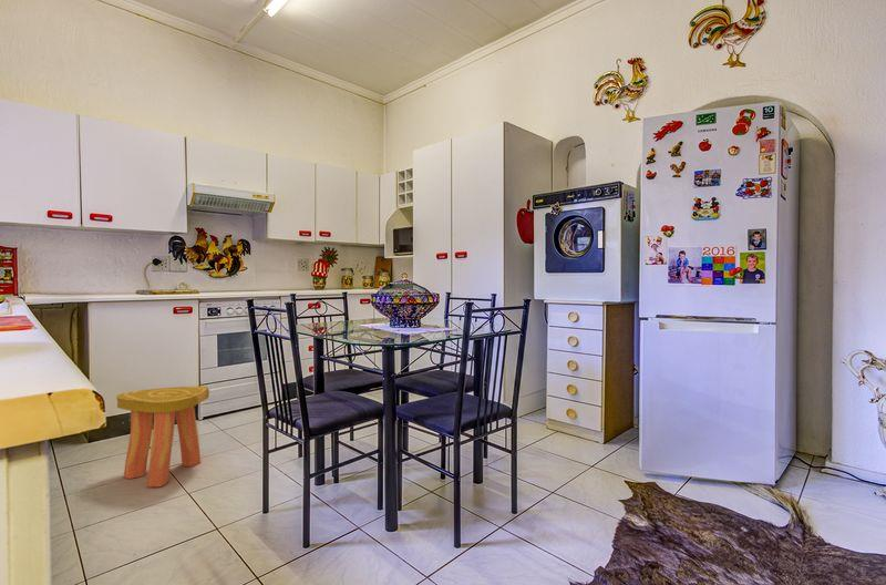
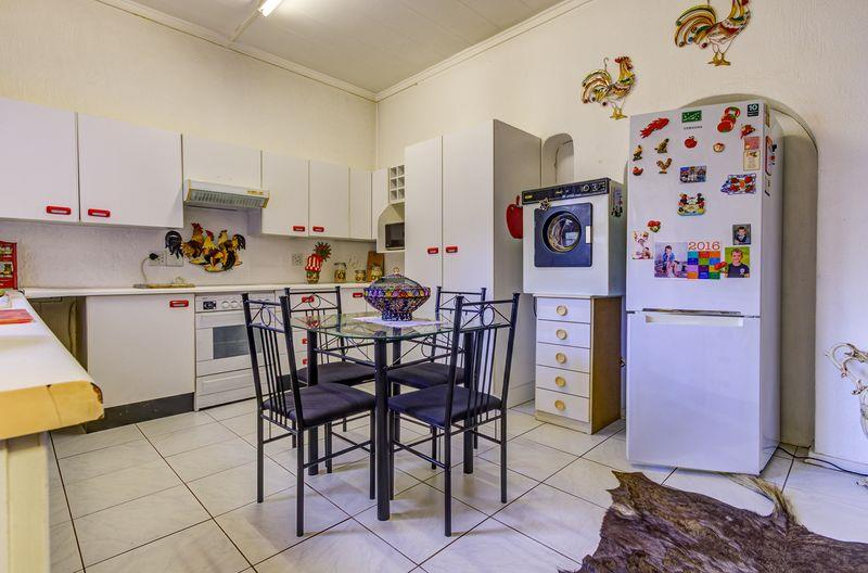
- stool (168, 432)
